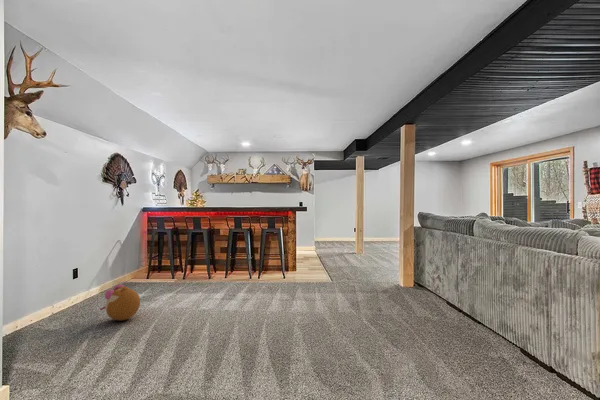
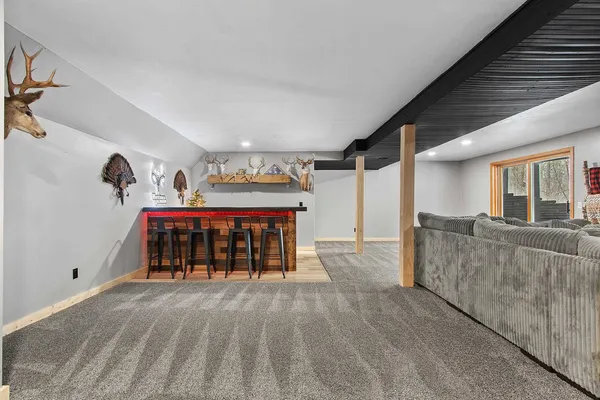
- plush toy (122, 303)
